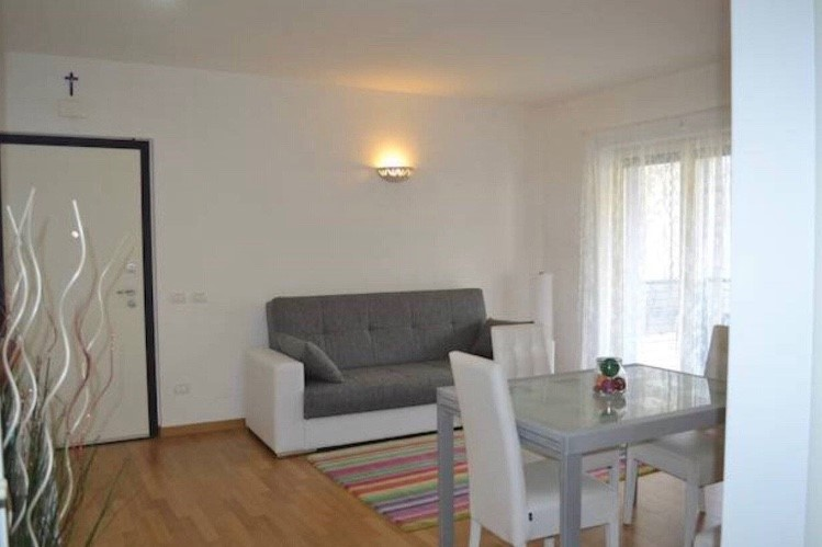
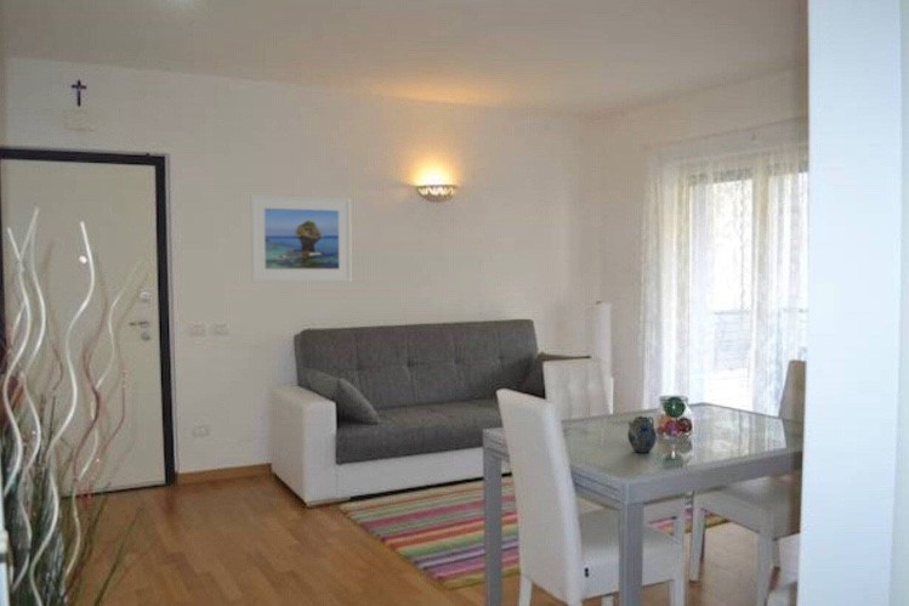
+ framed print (302, 239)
+ teapot (641, 432)
